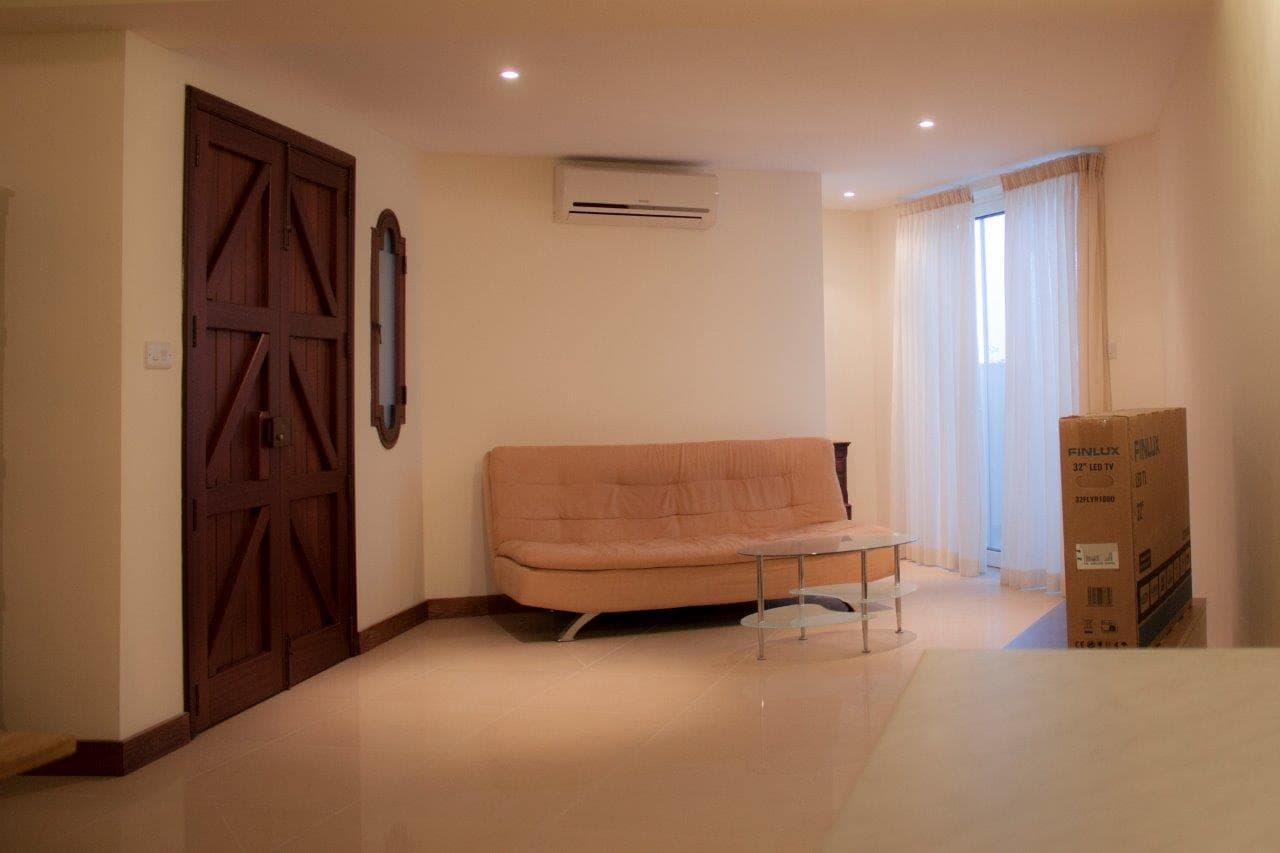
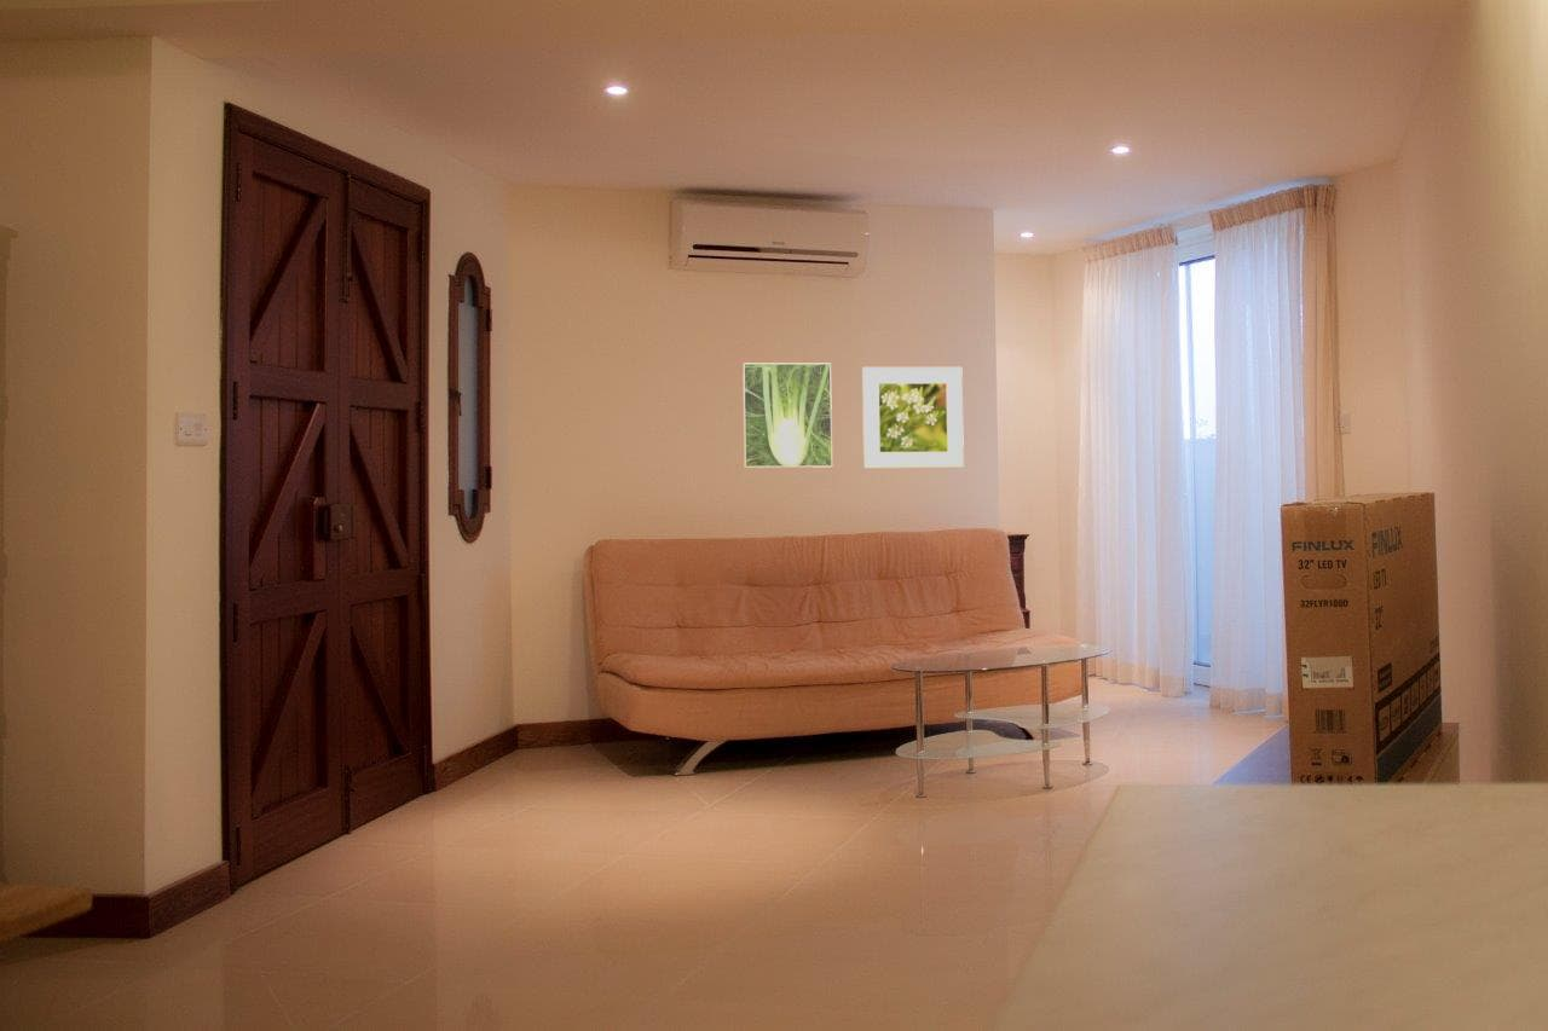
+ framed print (912, 417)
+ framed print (787, 415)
